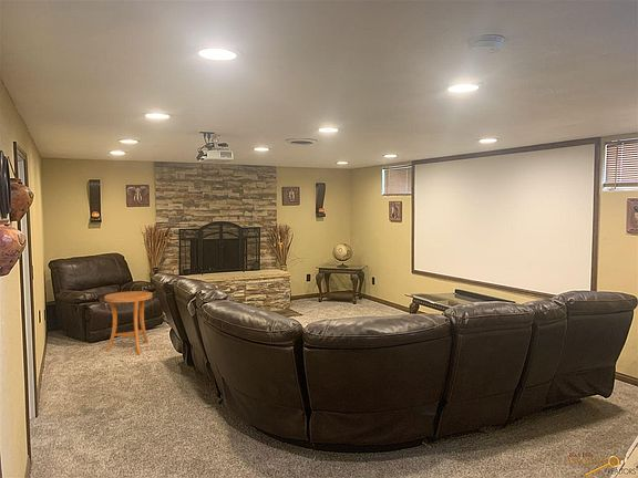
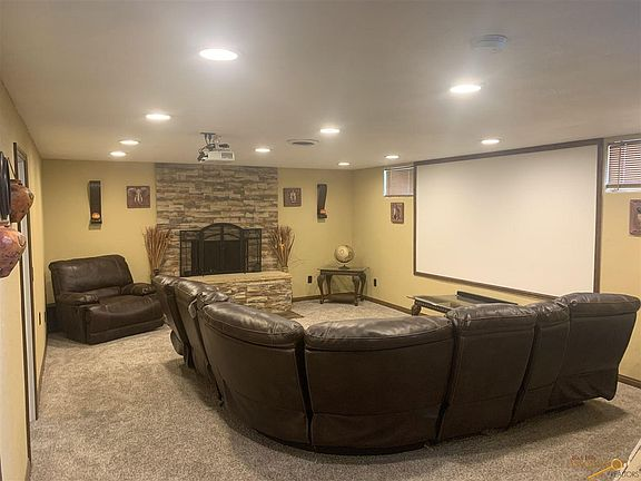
- side table (134, 321)
